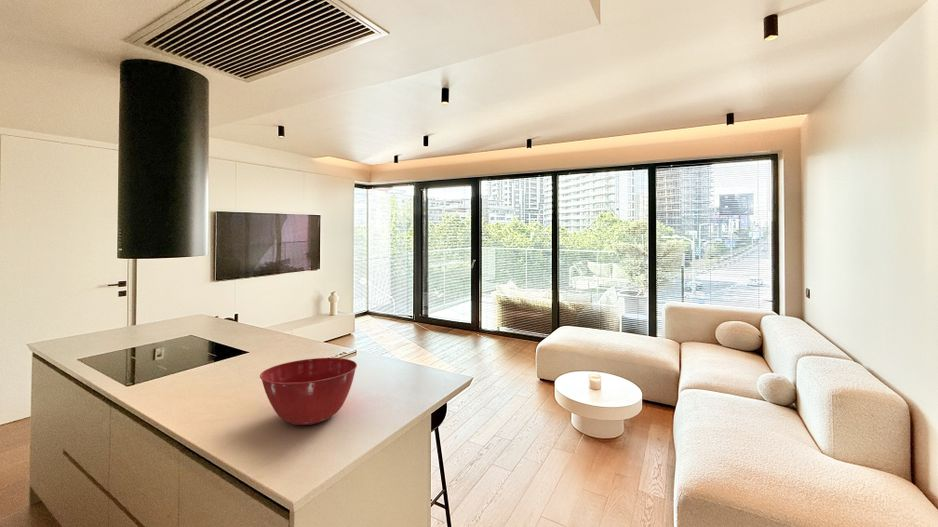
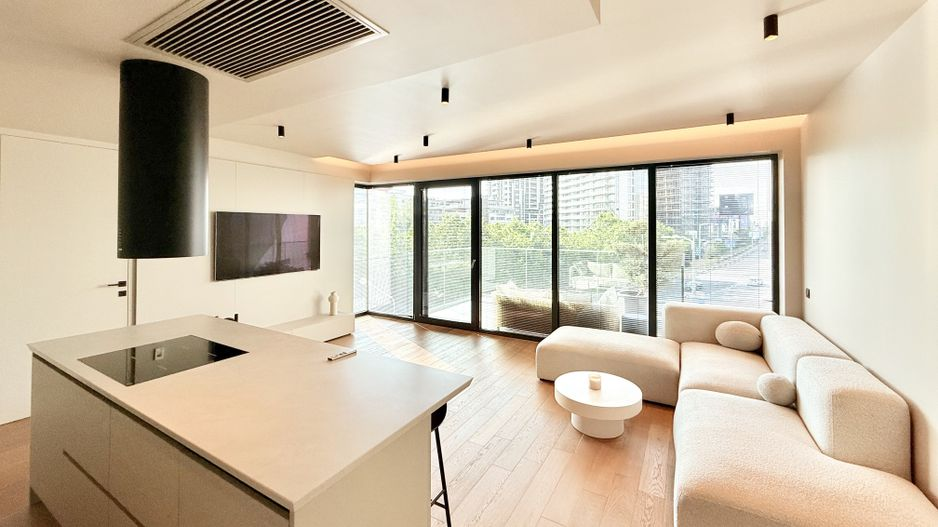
- mixing bowl (310, 392)
